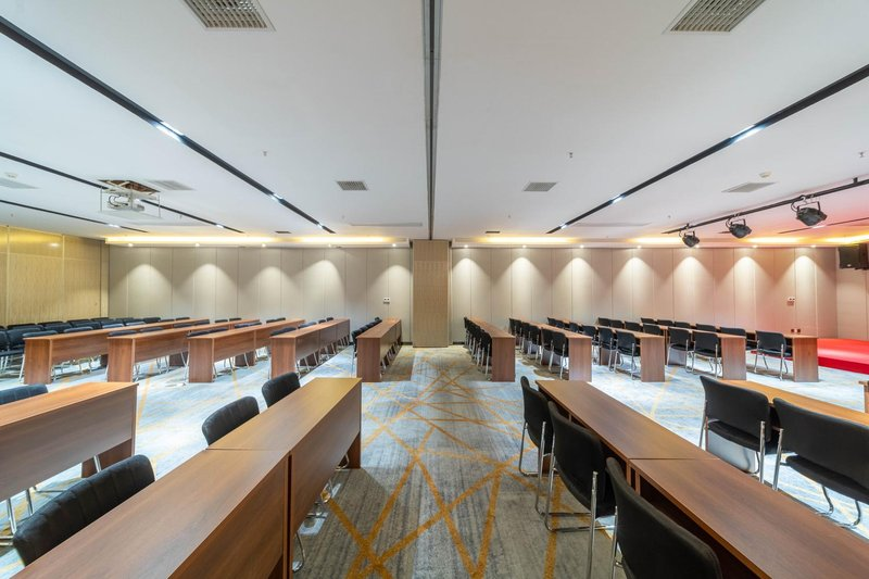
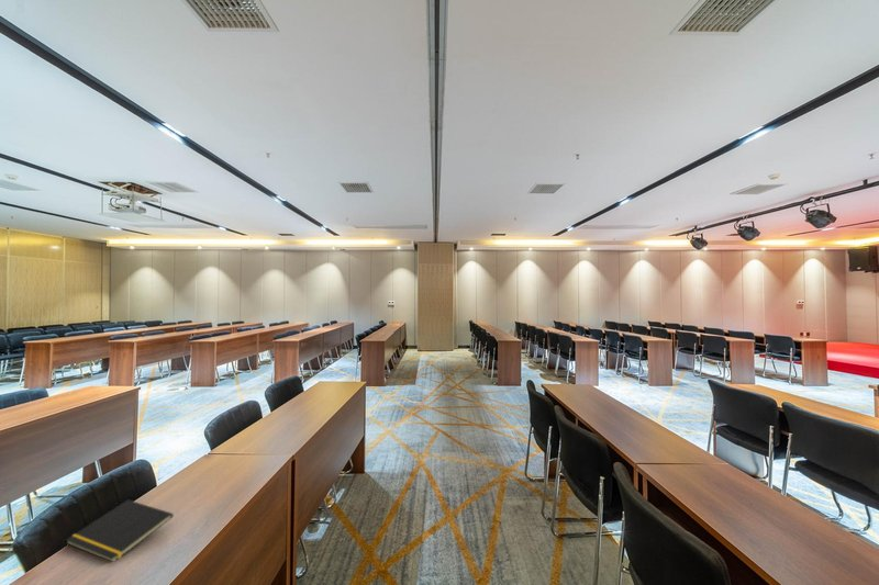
+ notepad (121, 528)
